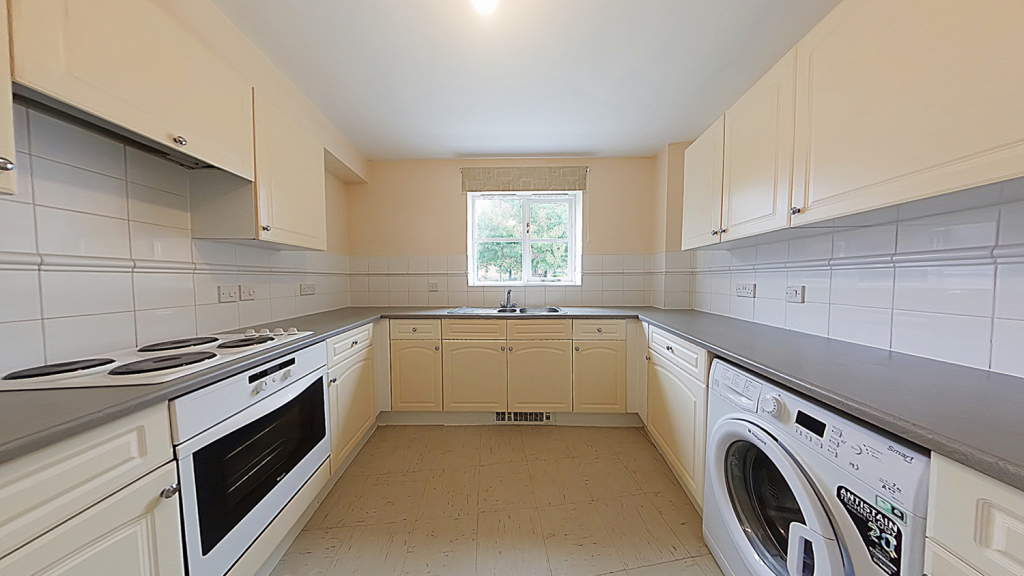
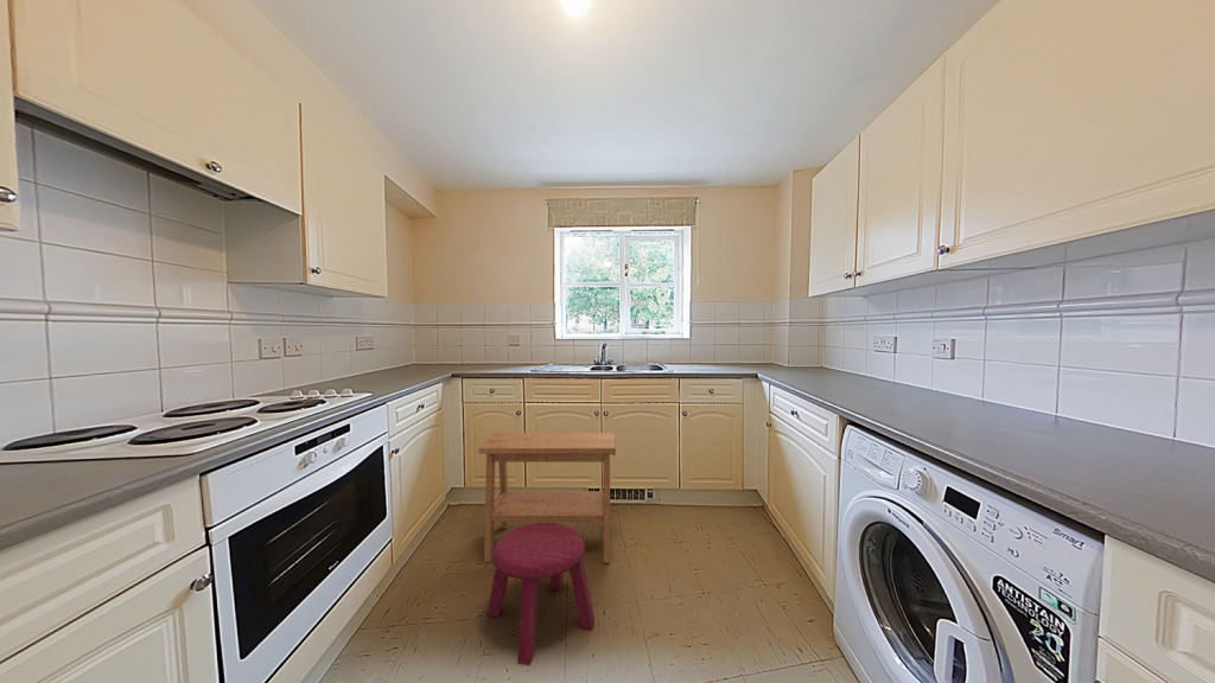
+ side table (552, 491)
+ stool (540, 577)
